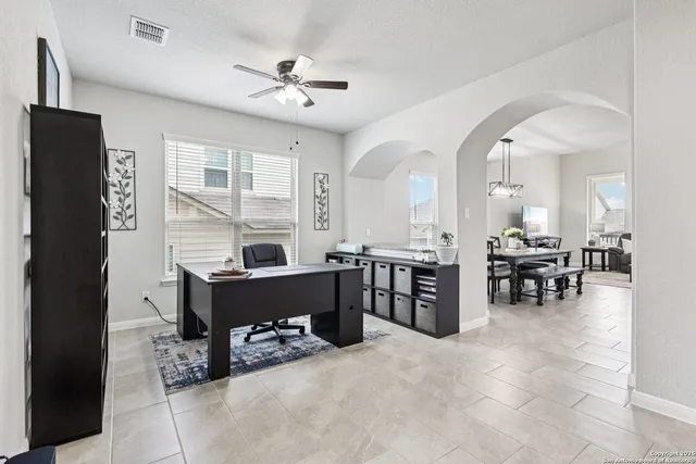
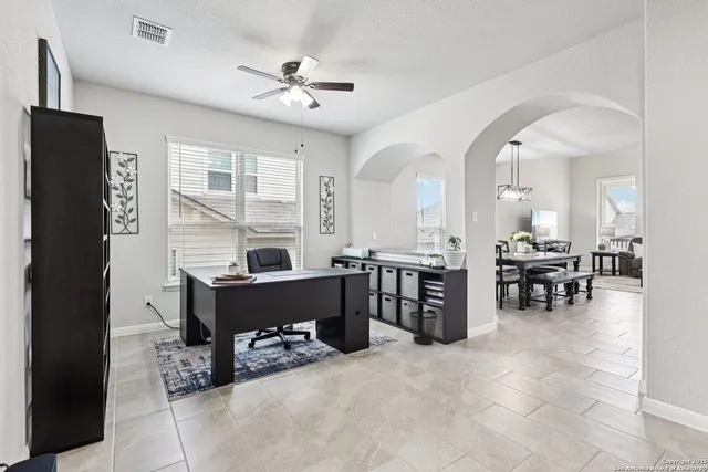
+ wastebasket (423, 328)
